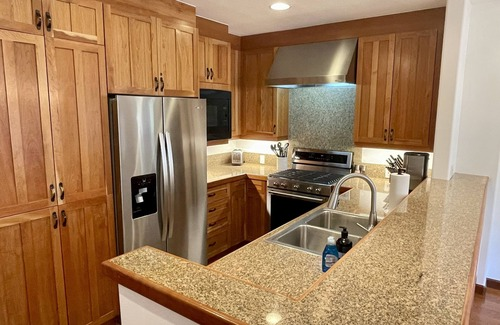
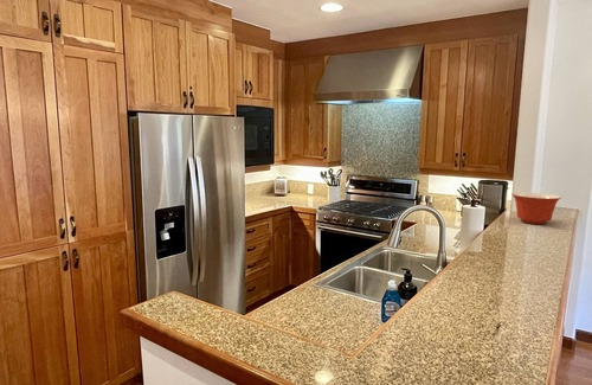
+ mixing bowl (534, 208)
